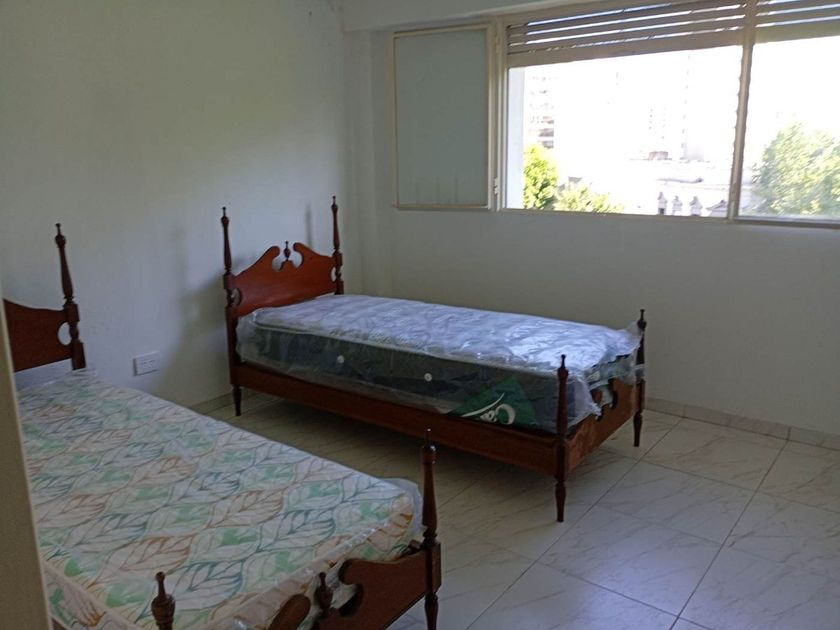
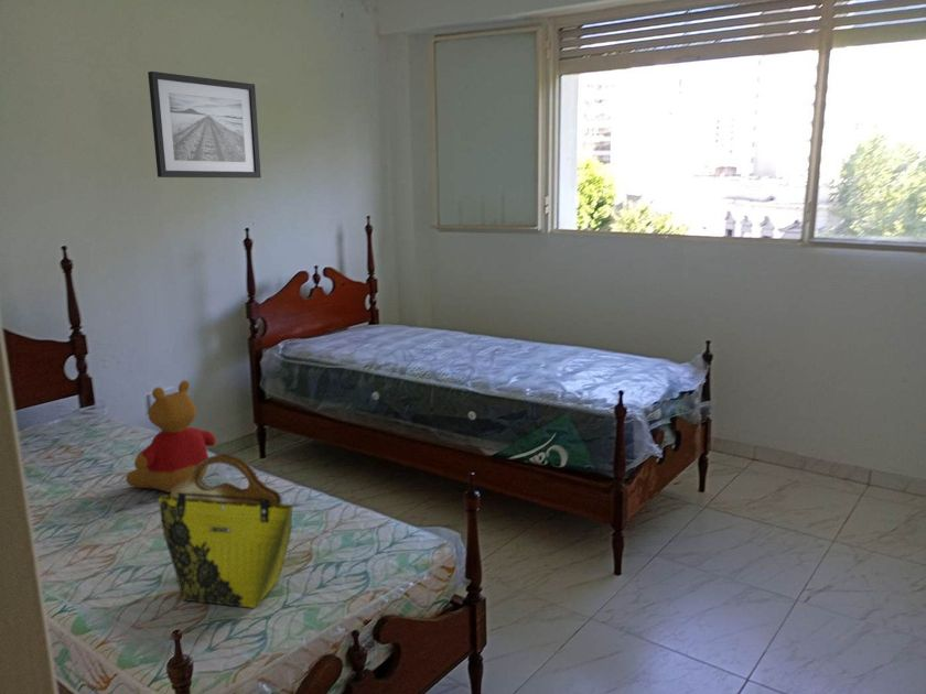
+ stuffed bear (165, 434)
+ tote bag (226, 524)
+ wall art (208, 128)
